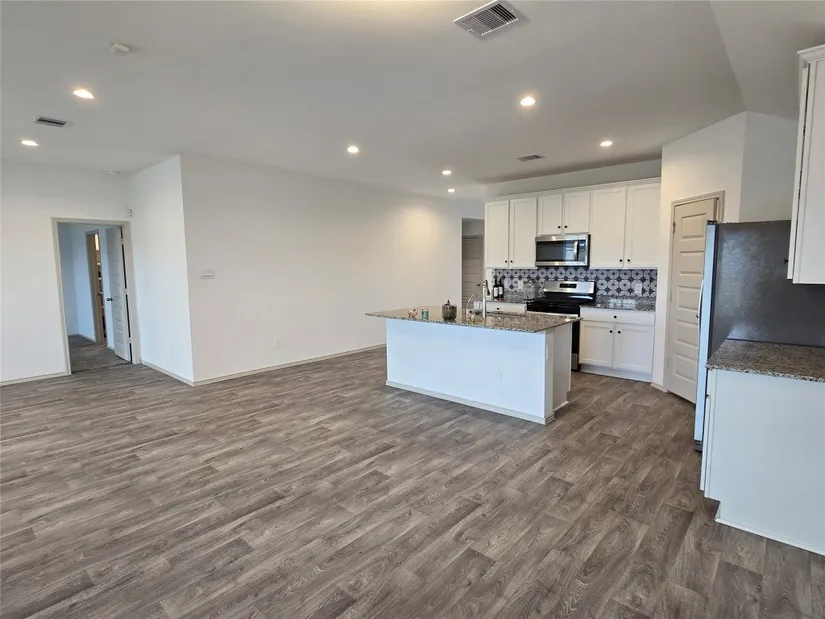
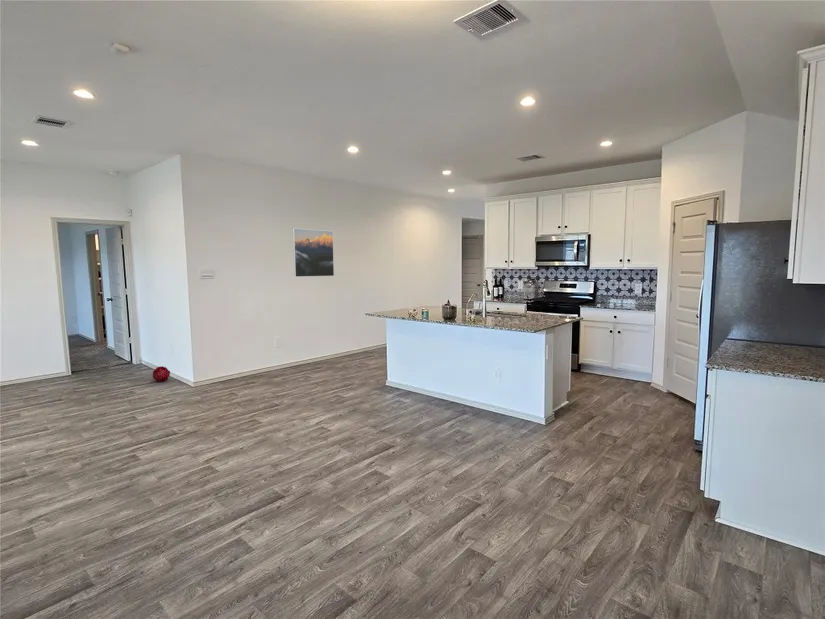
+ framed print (314, 253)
+ decorative ball (161, 373)
